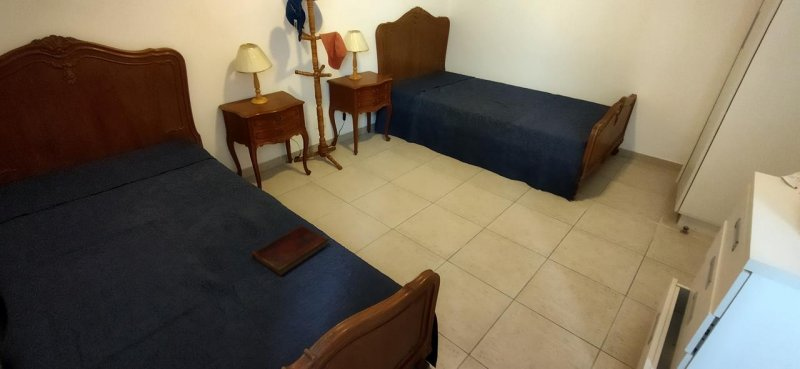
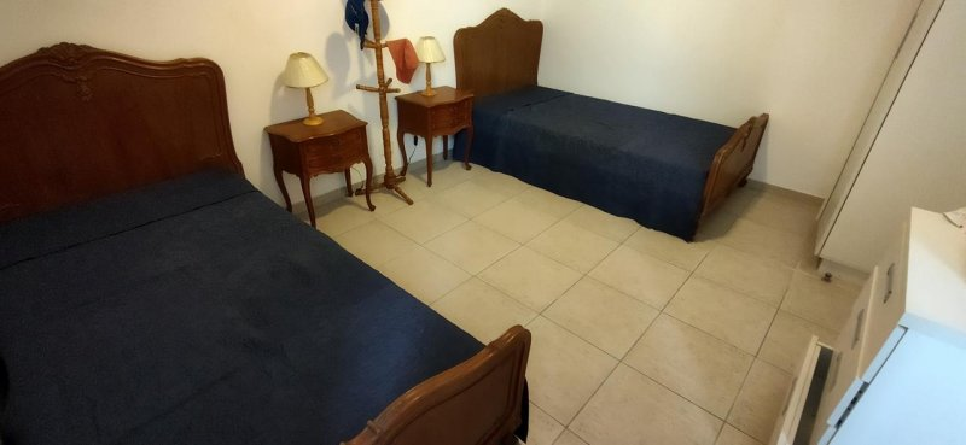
- diary (291, 247)
